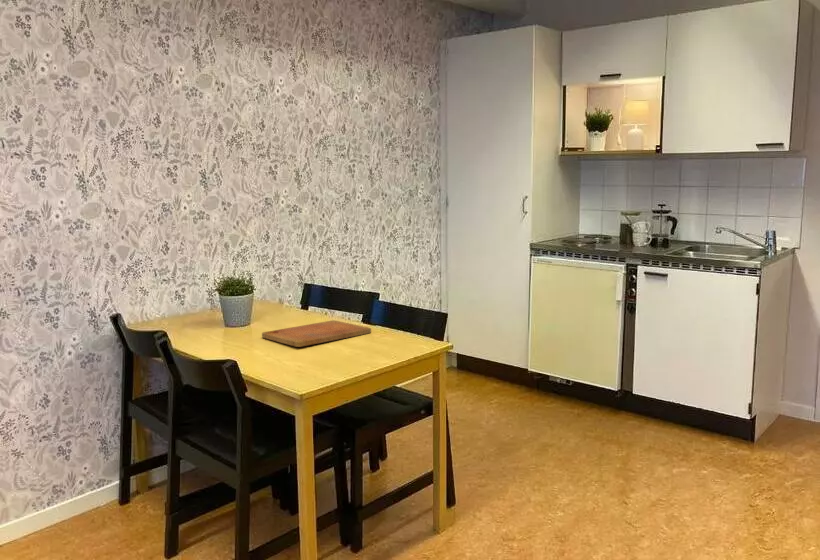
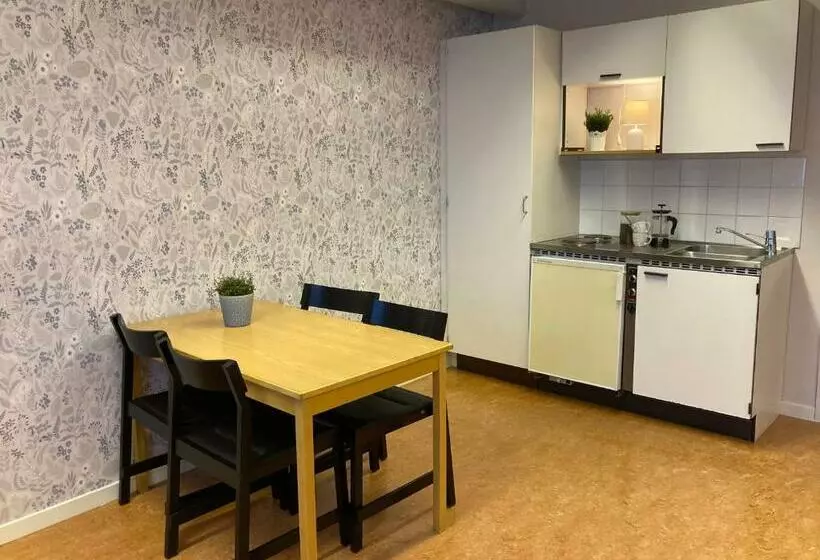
- cutting board (317, 332)
